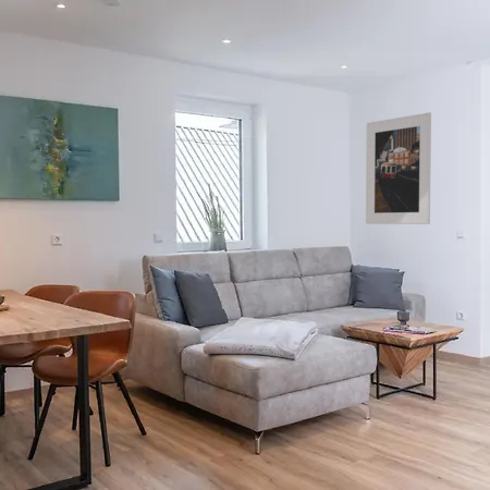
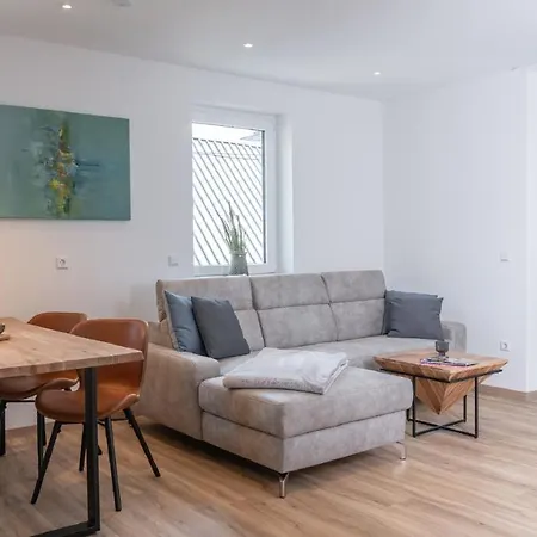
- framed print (396, 171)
